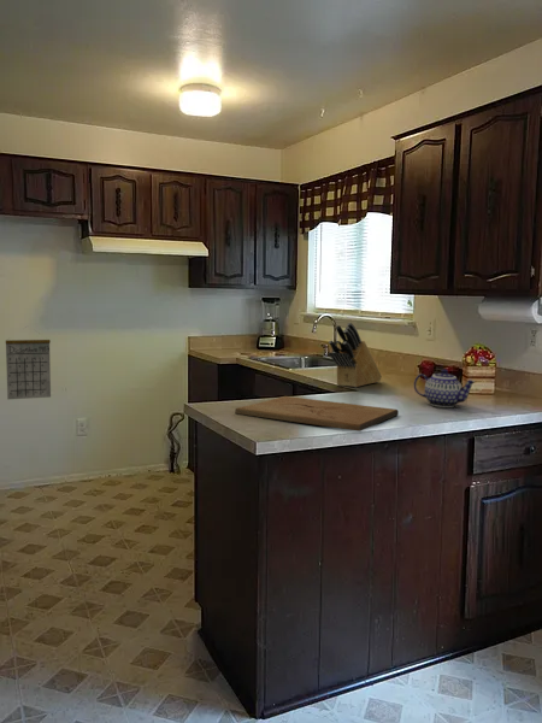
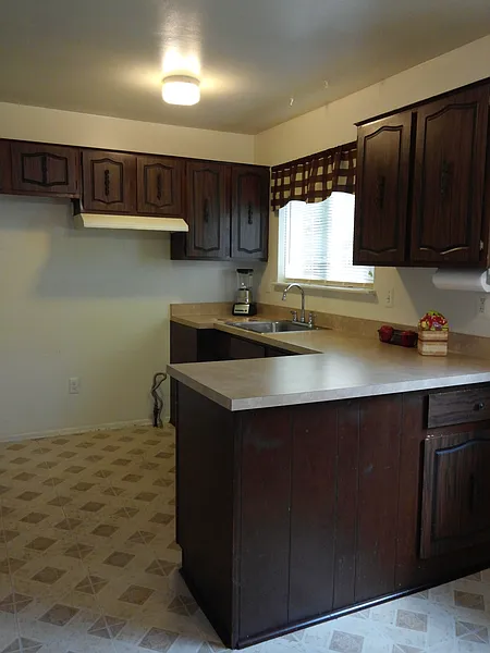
- cutting board (317, 411)
- teapot (443, 387)
- calendar (28, 362)
- knife block (355, 353)
